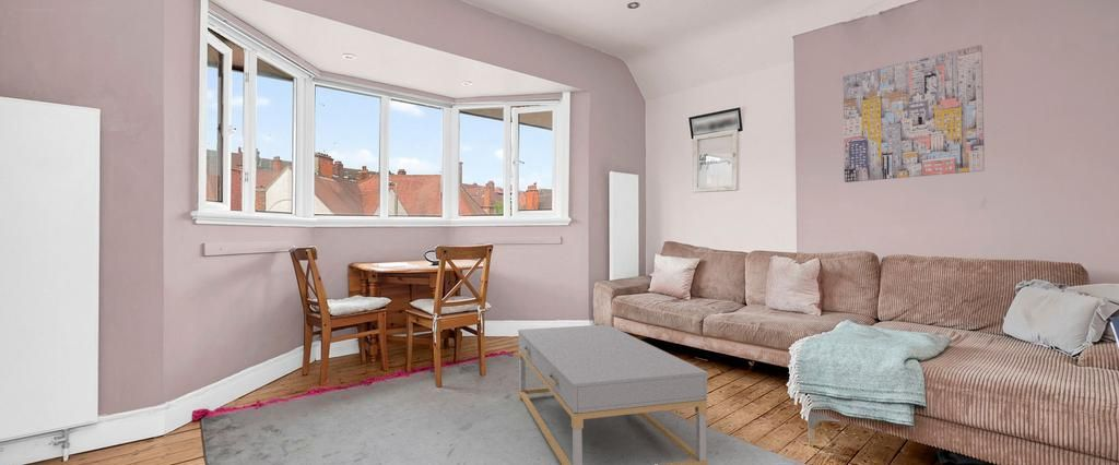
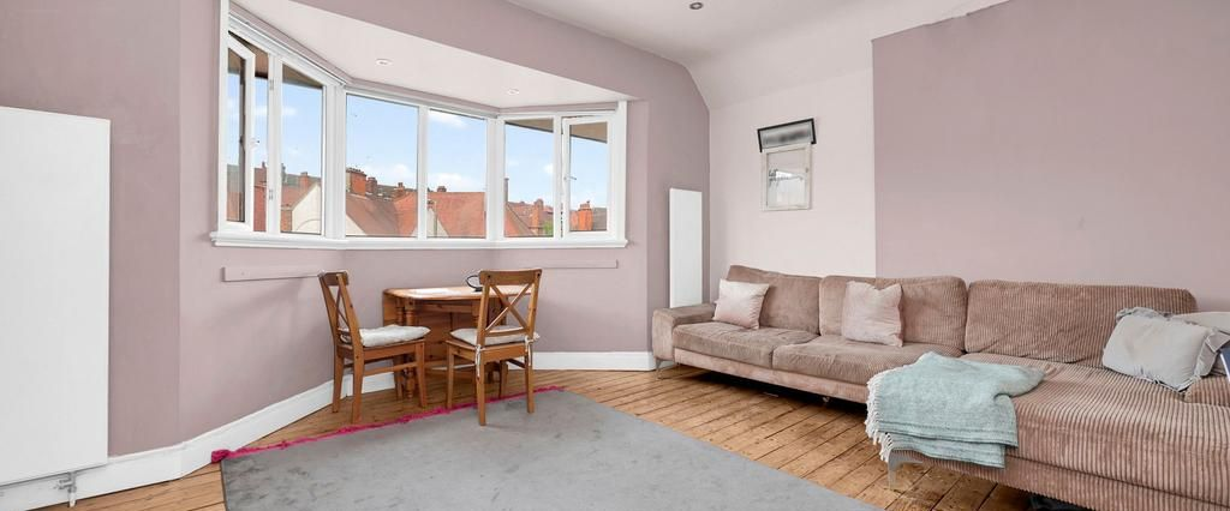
- coffee table (593, 389)
- wall art (907, 119)
